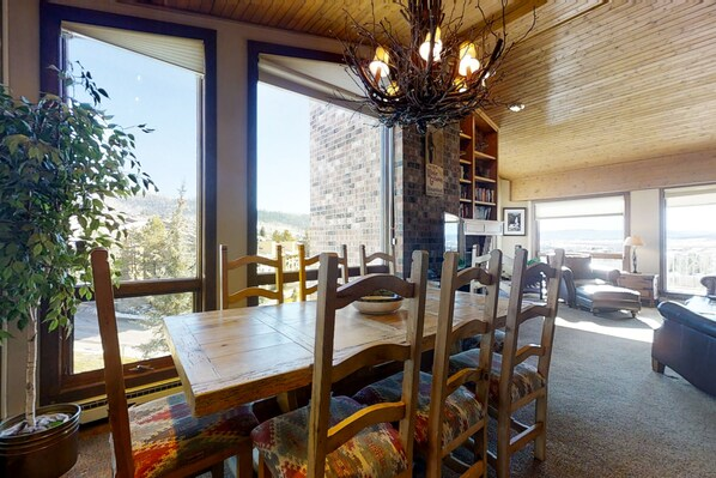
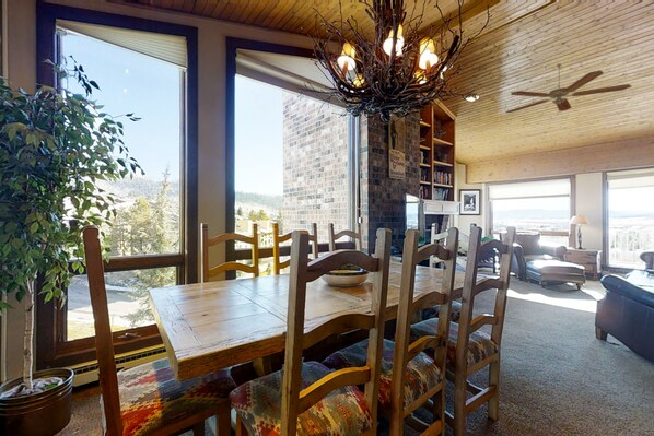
+ ceiling fan (559, 84)
